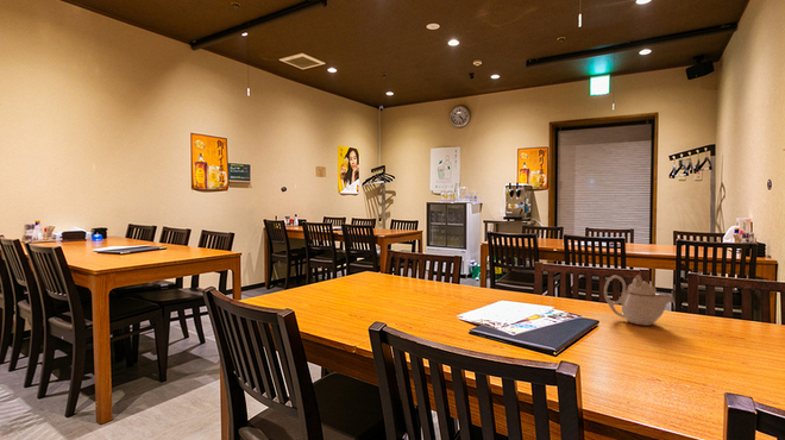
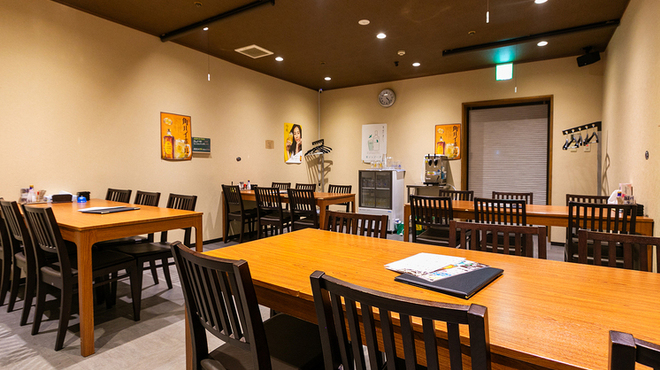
- teapot (636, 298)
